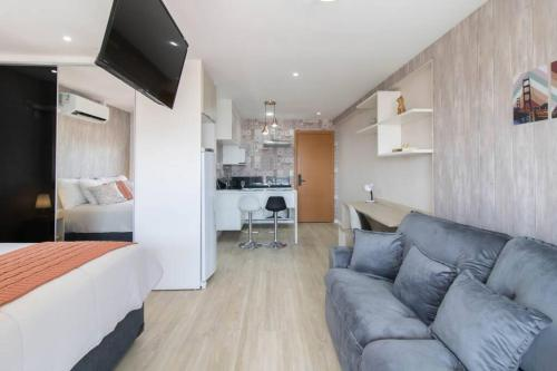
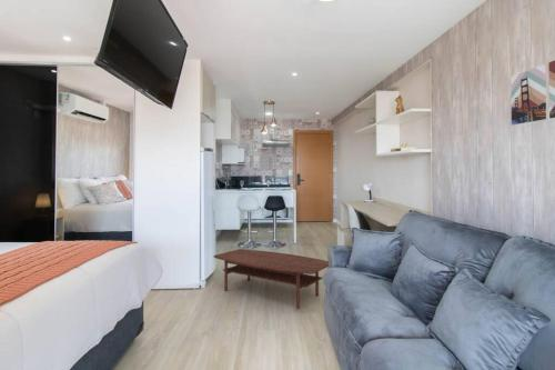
+ coffee table (270, 276)
